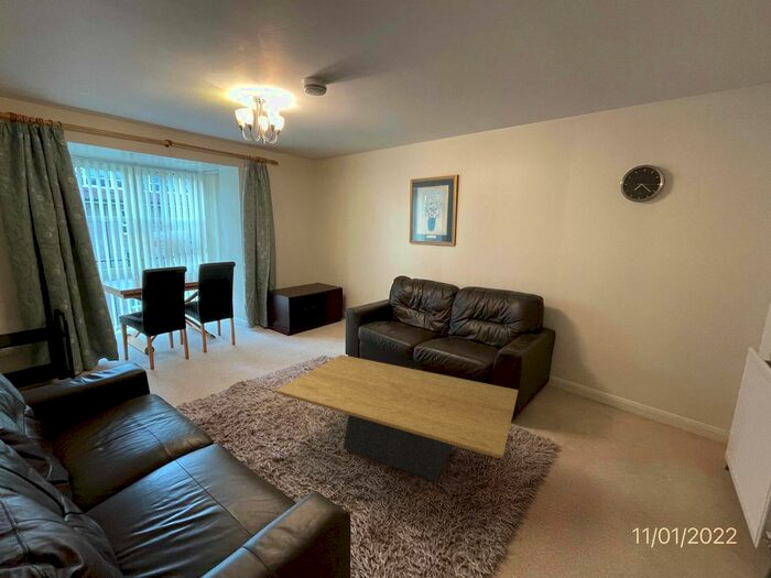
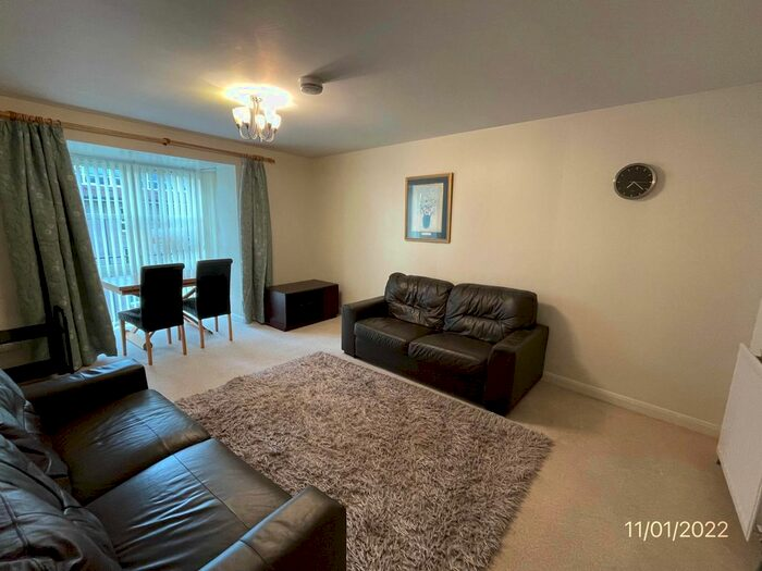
- coffee table (397, 419)
